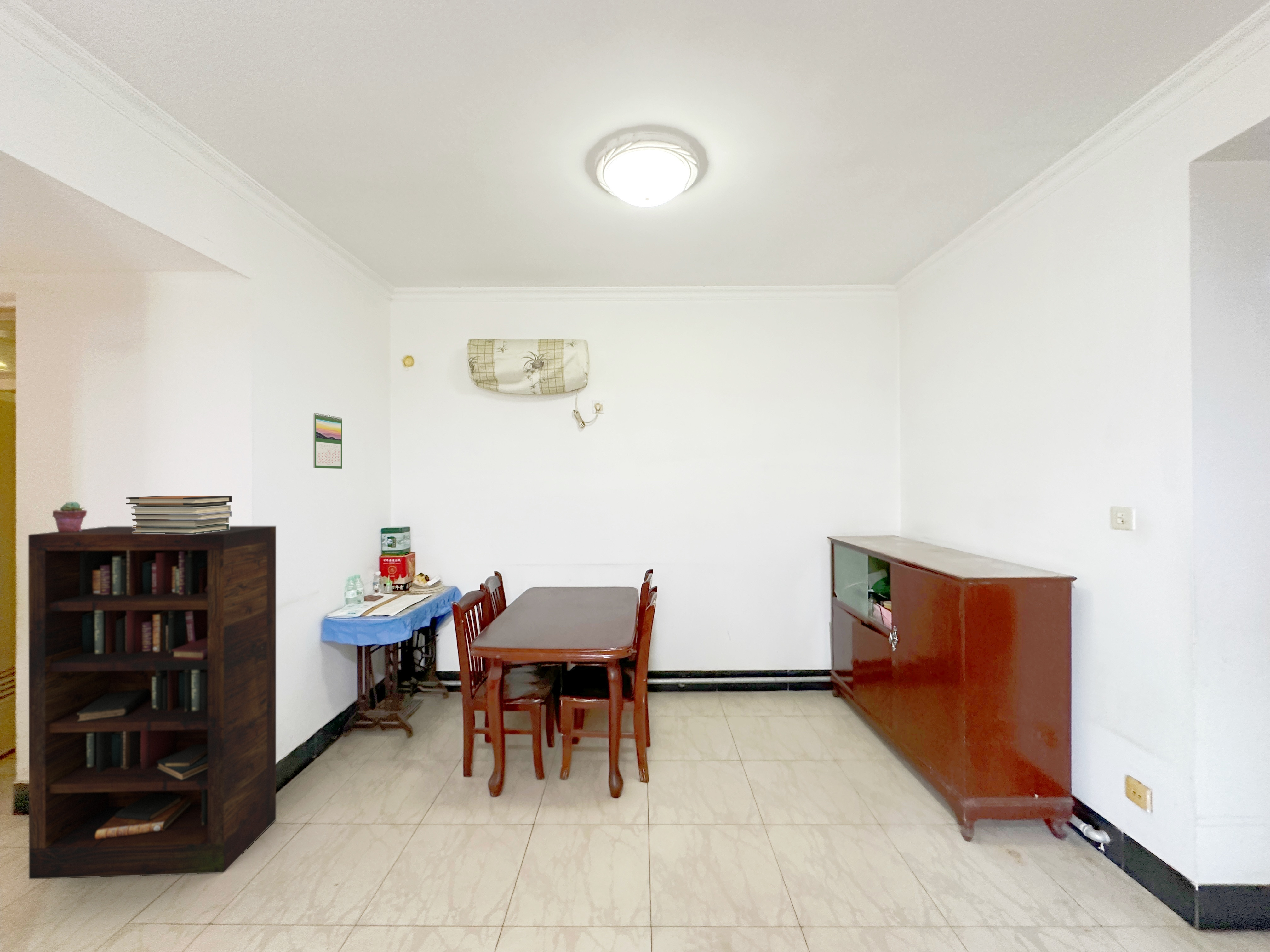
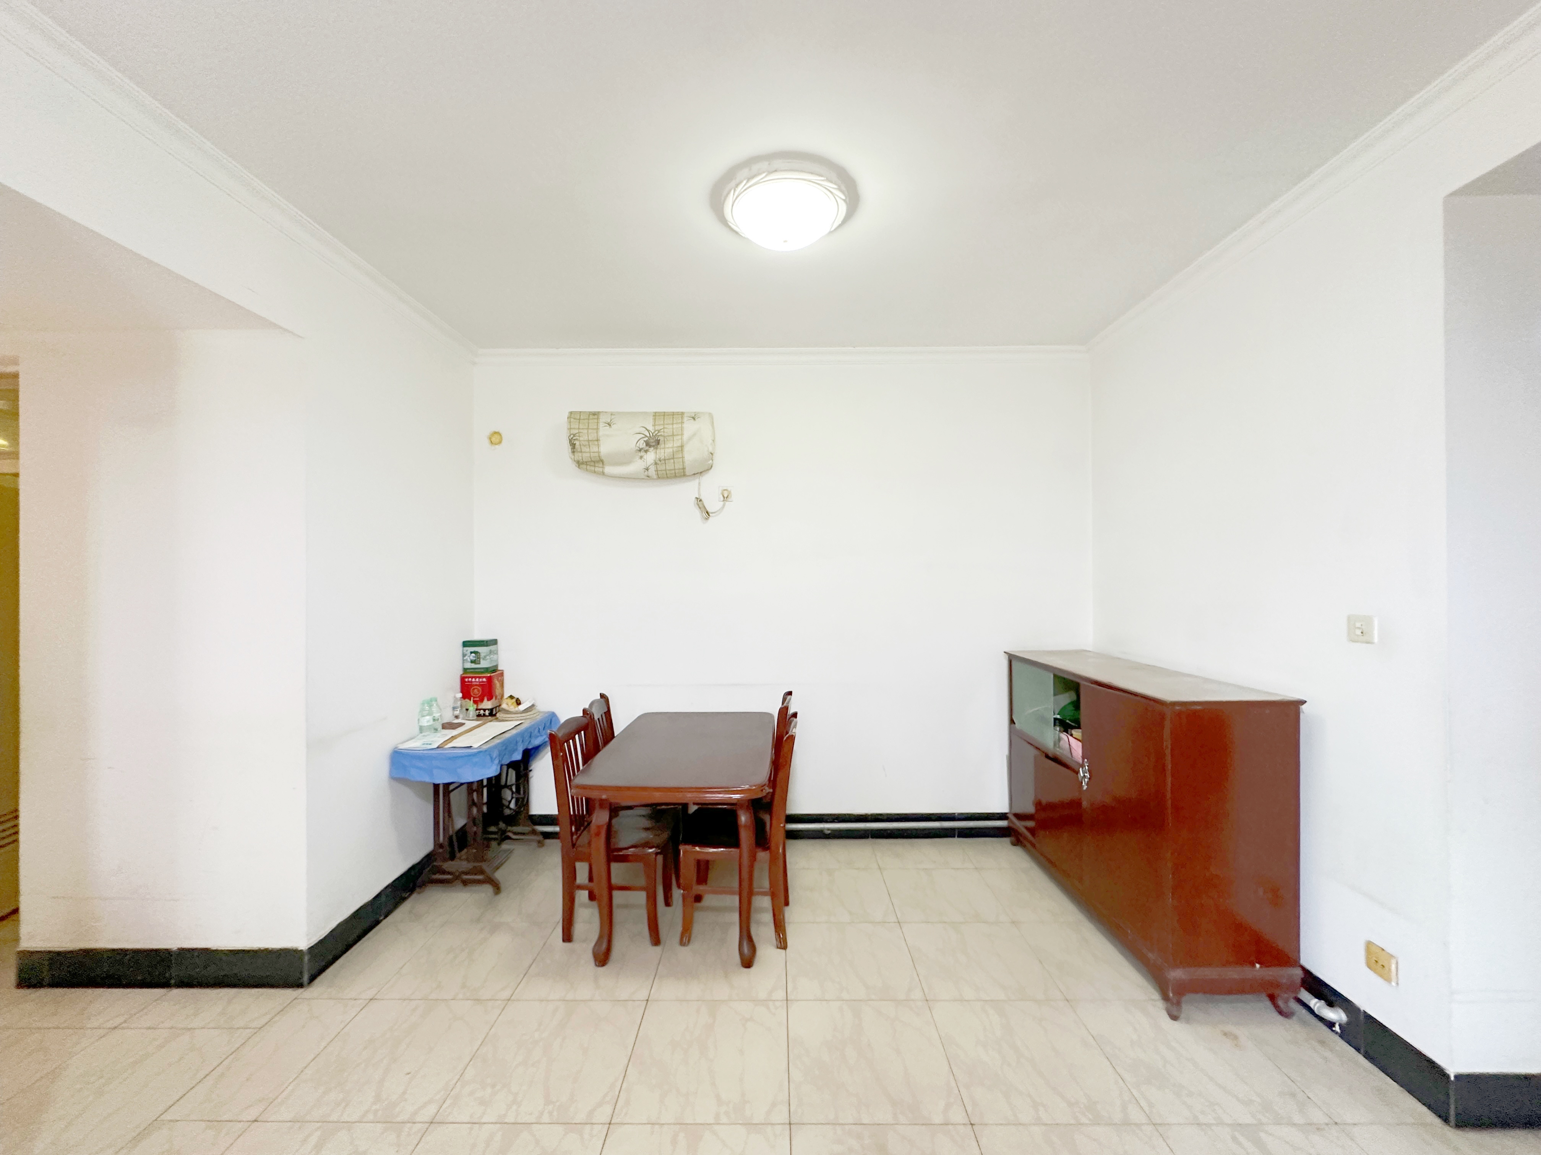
- book stack (182, 513)
- bookcase (162, 688)
- potted succulent (70, 516)
- calendar (328, 441)
